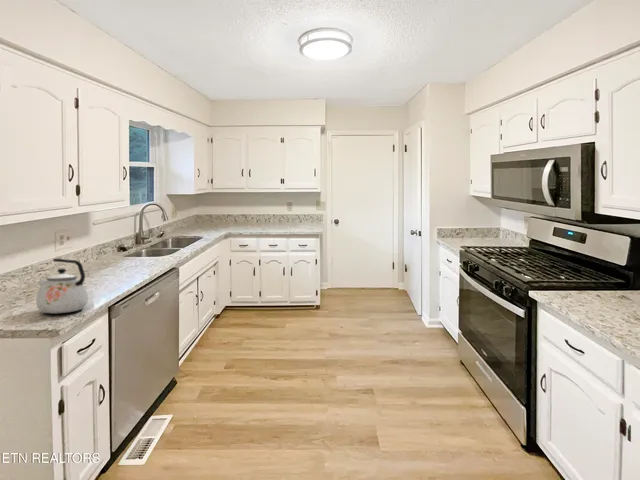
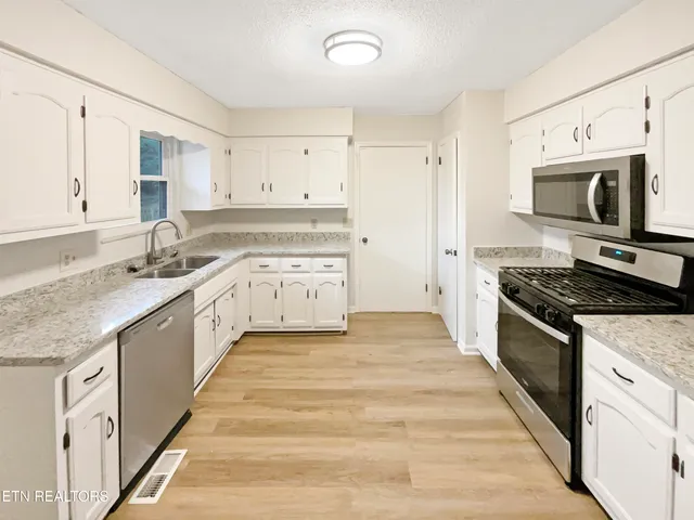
- kettle (61, 285)
